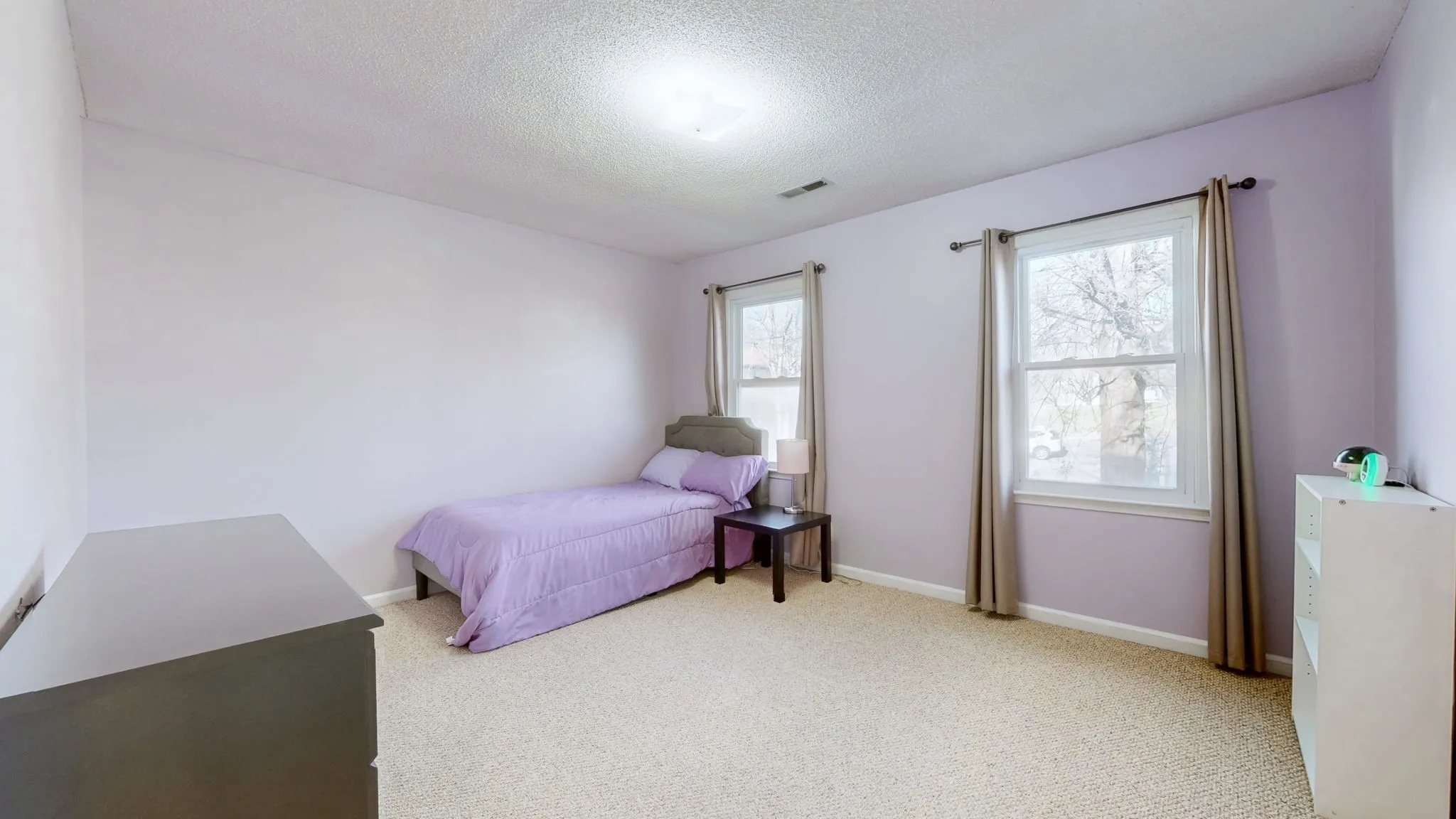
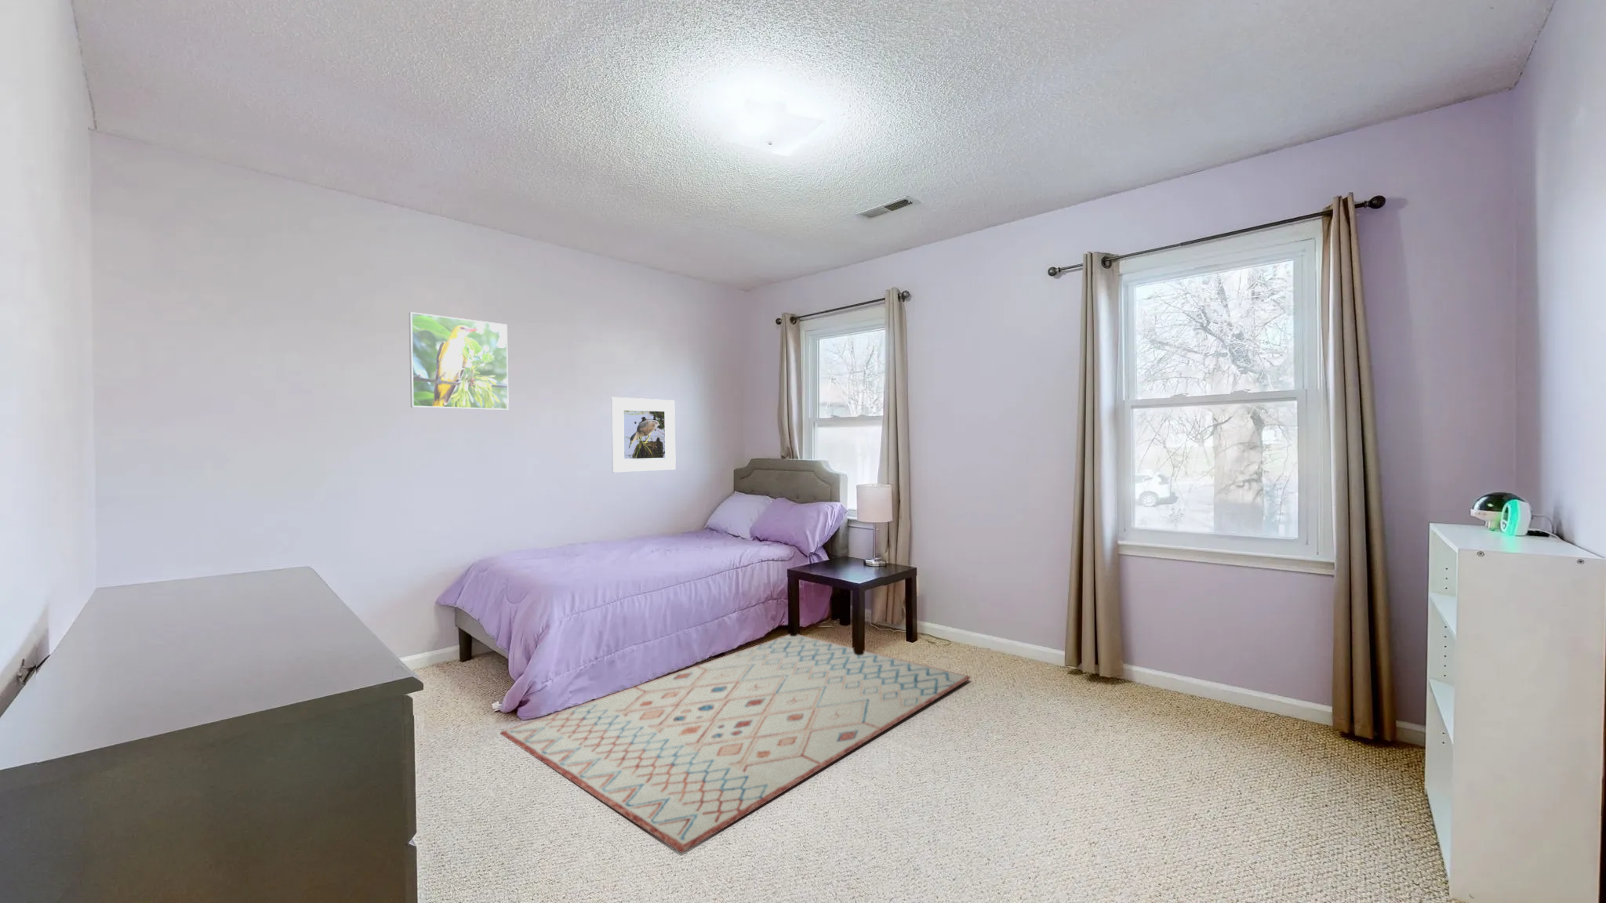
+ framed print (461, 364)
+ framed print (644, 434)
+ rug (758, 702)
